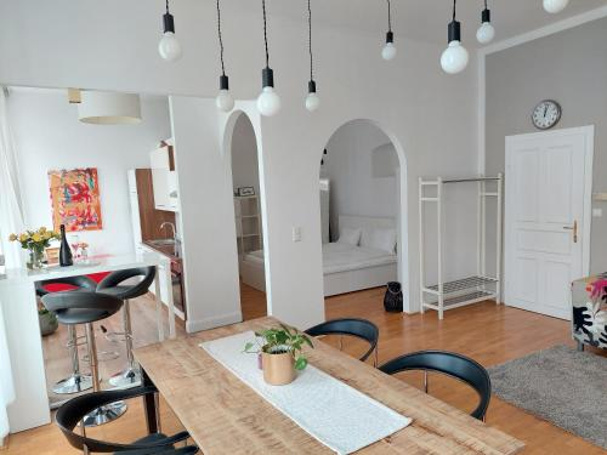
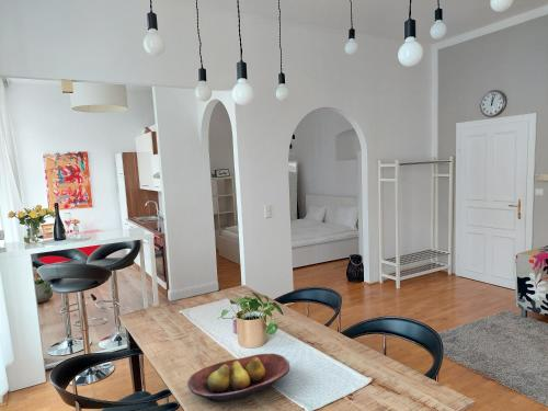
+ fruit bowl (240, 374)
